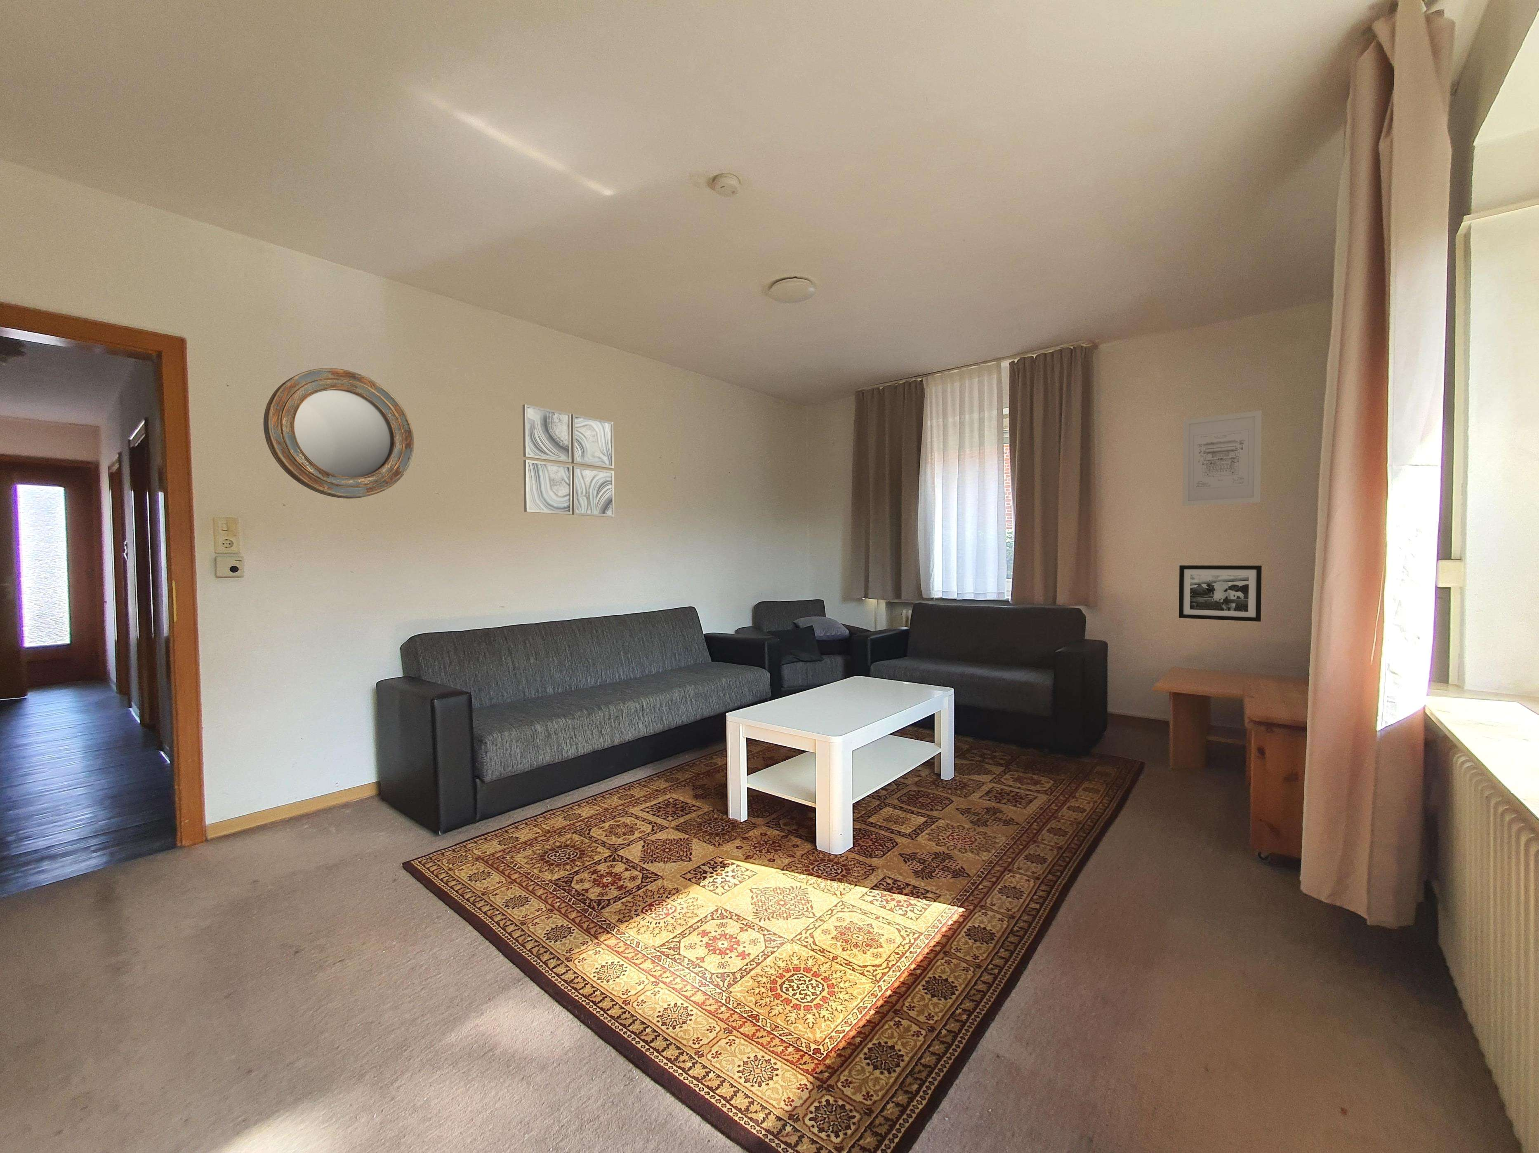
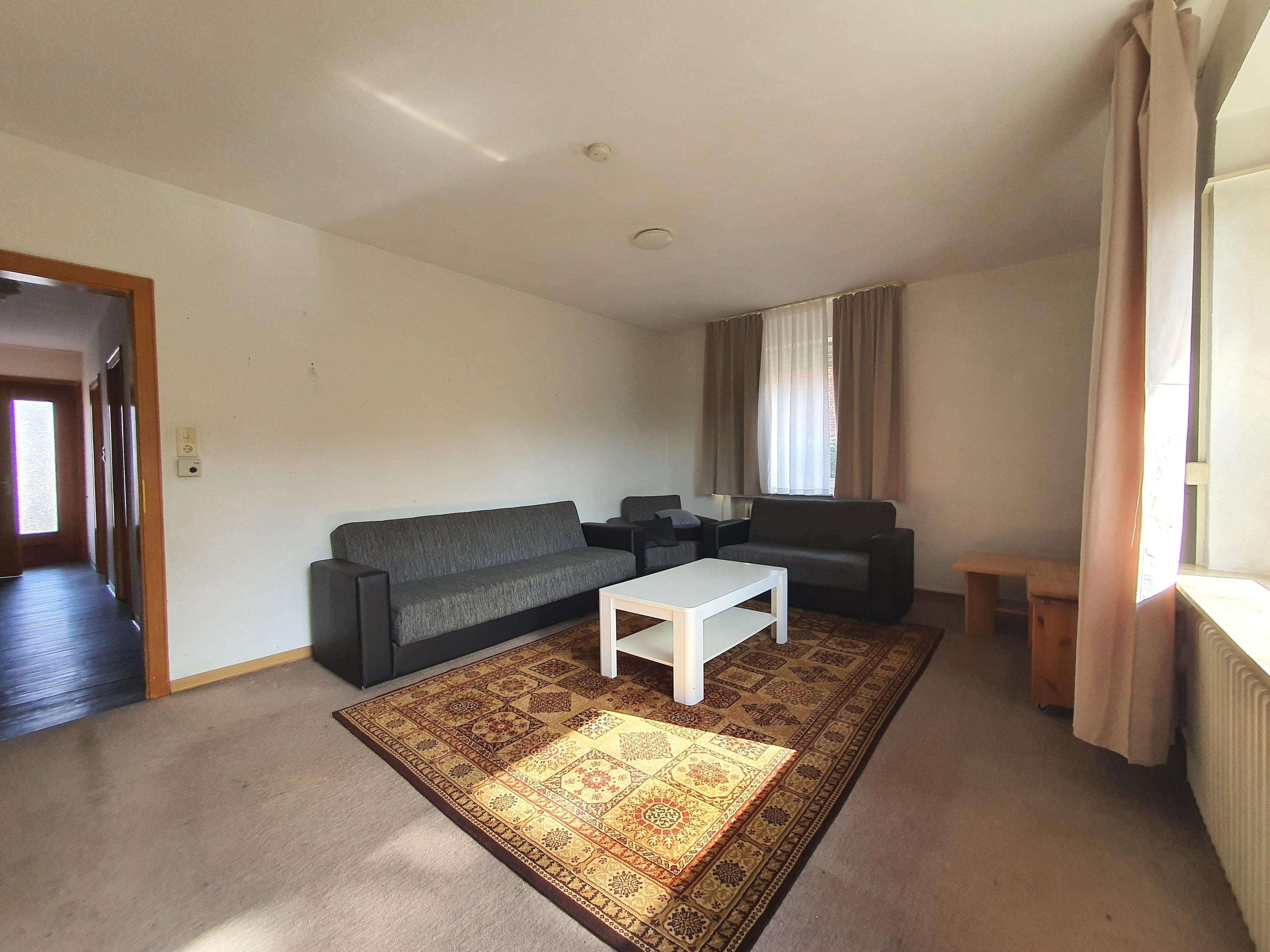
- picture frame (1219, 592)
- wall art (571, 463)
- wall art (1220, 459)
- home mirror (344, 434)
